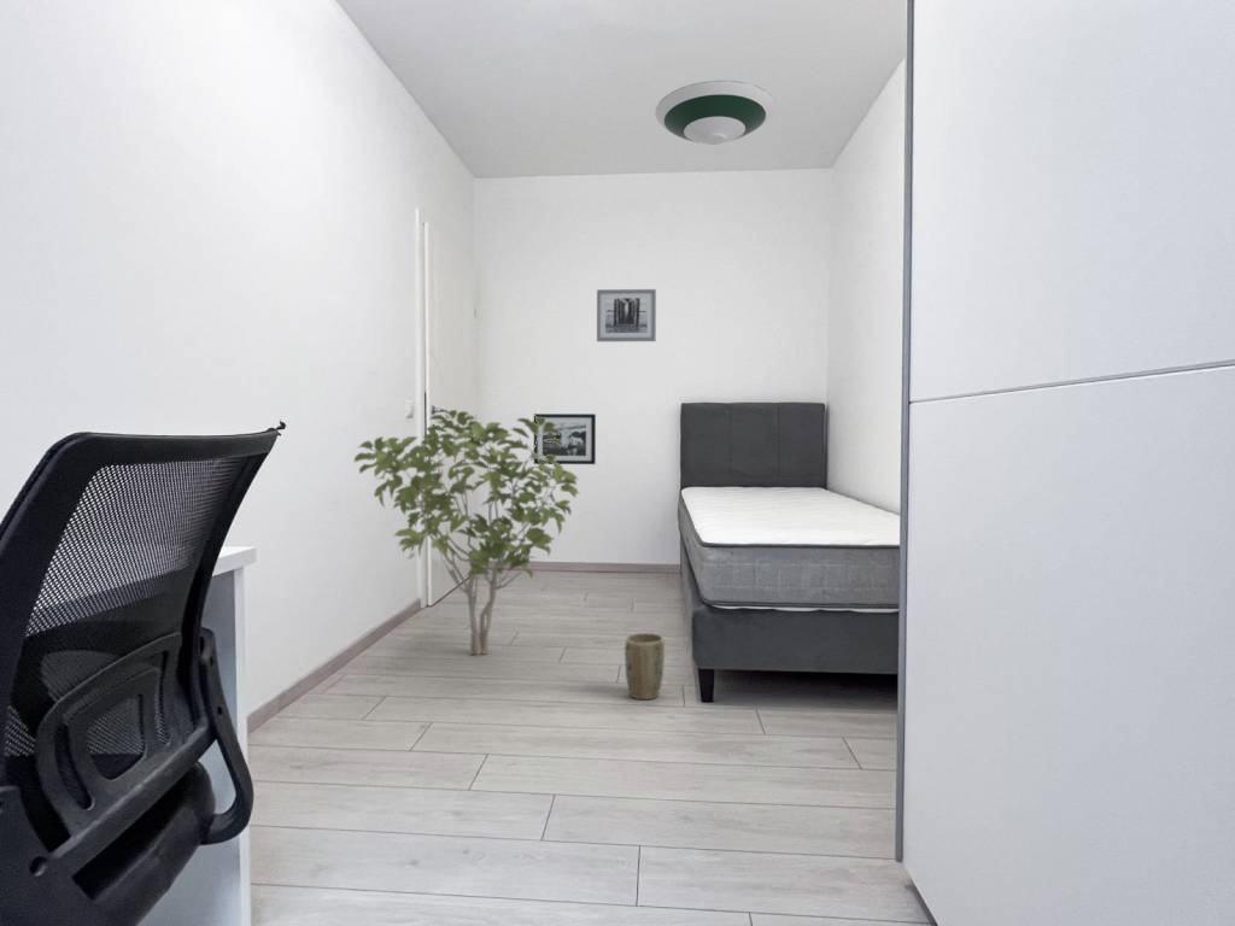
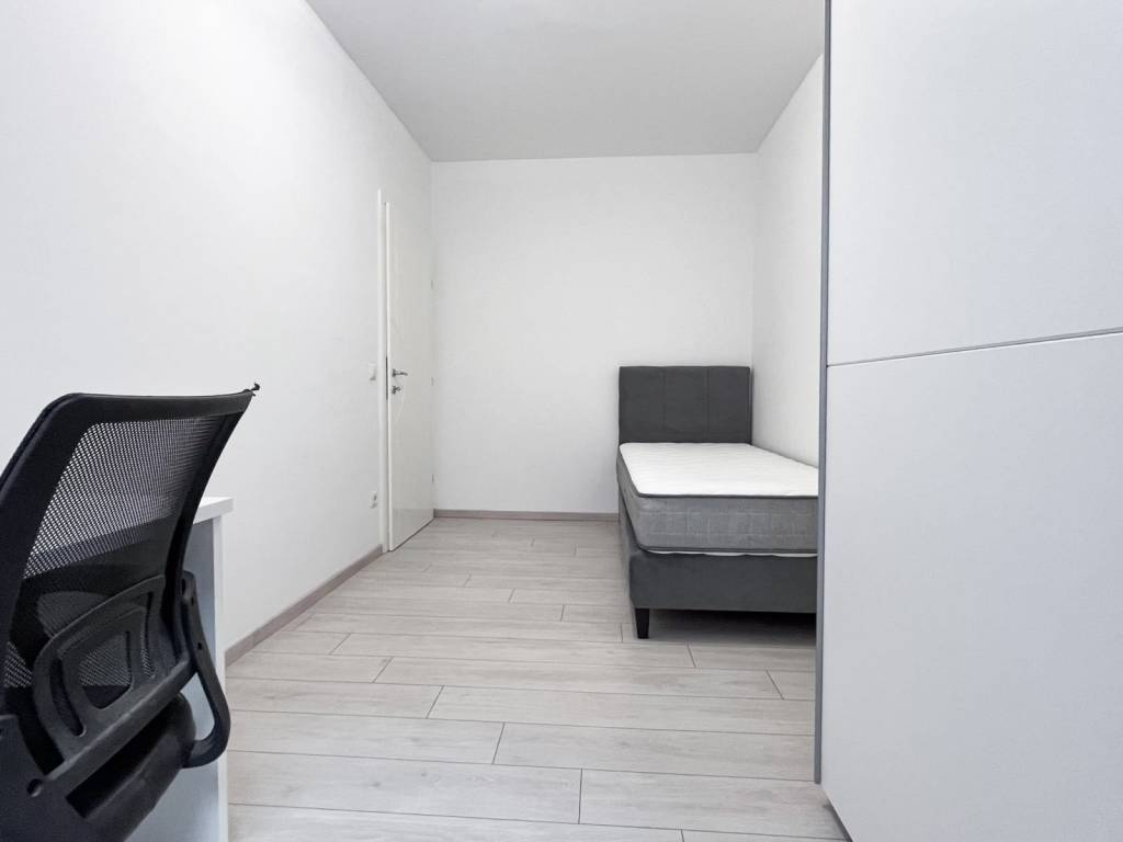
- picture frame (564, 439)
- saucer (714, 125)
- plant pot (644, 666)
- wall art (626, 315)
- shrub (473, 532)
